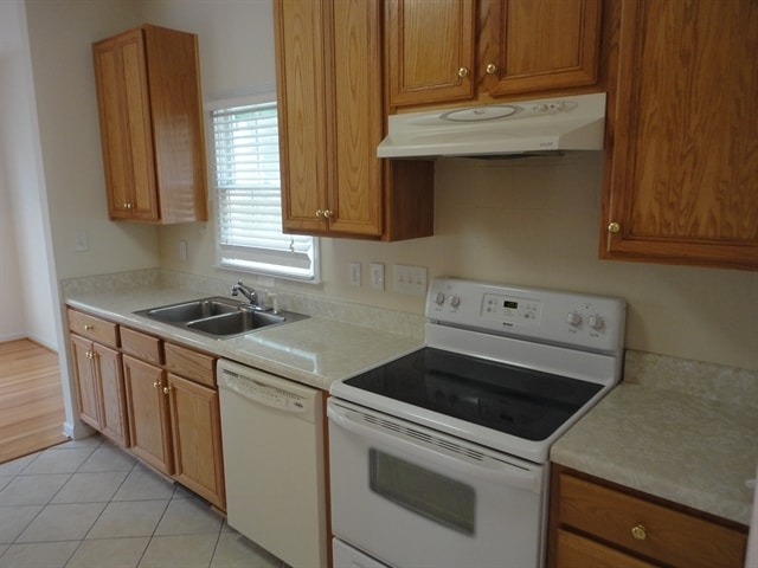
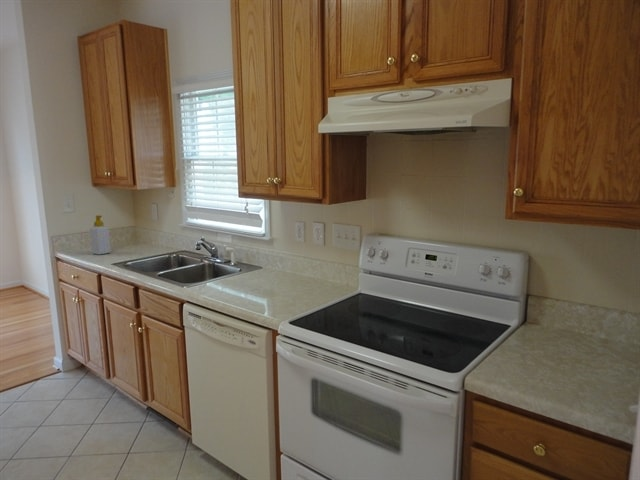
+ soap bottle (99, 234)
